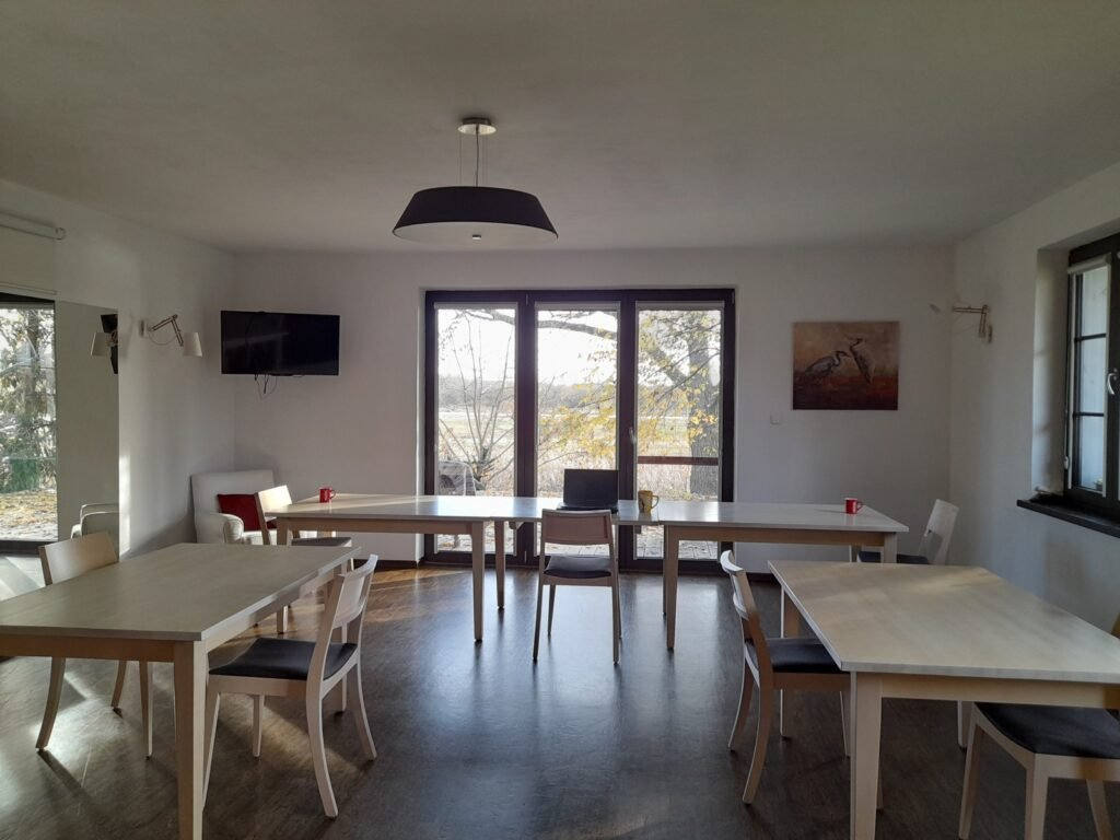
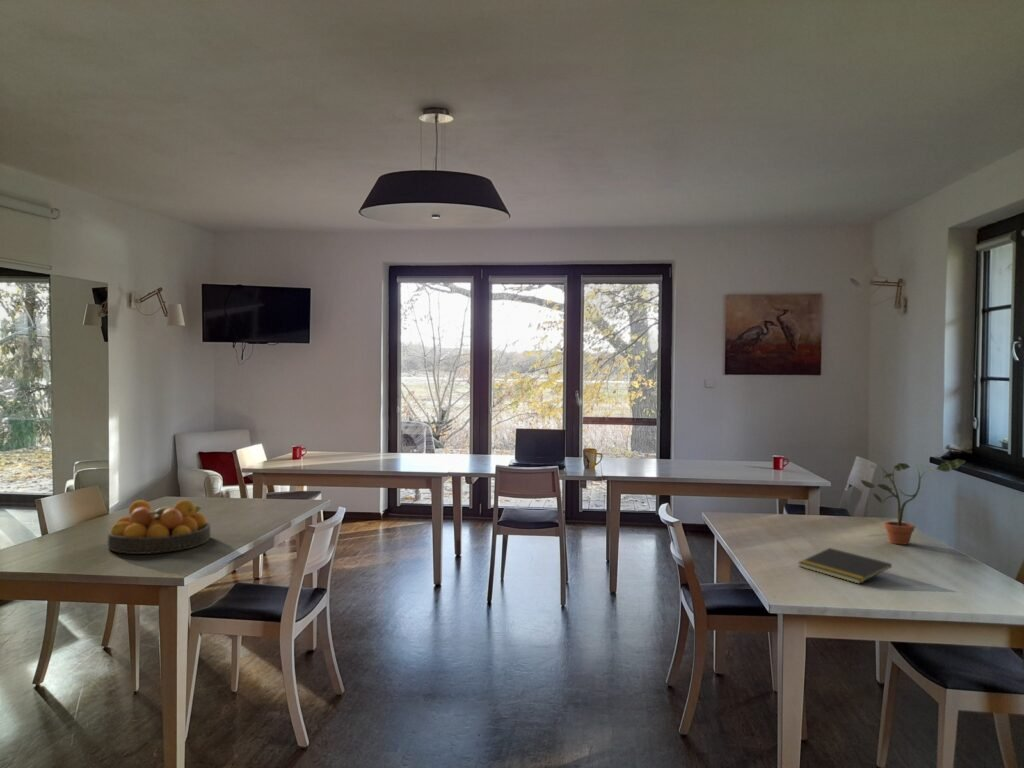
+ potted plant (908, 499)
+ fruit bowl (160, 522)
+ notepad (843, 564)
